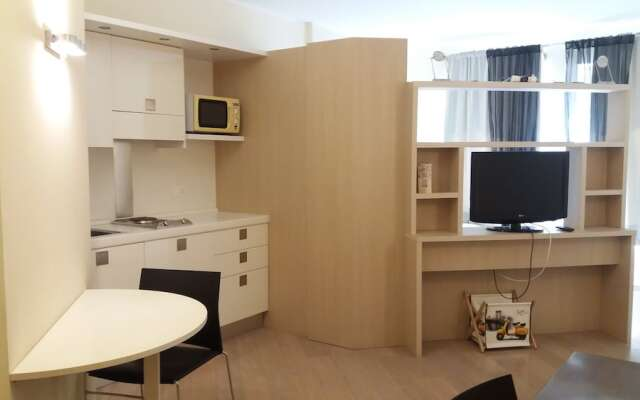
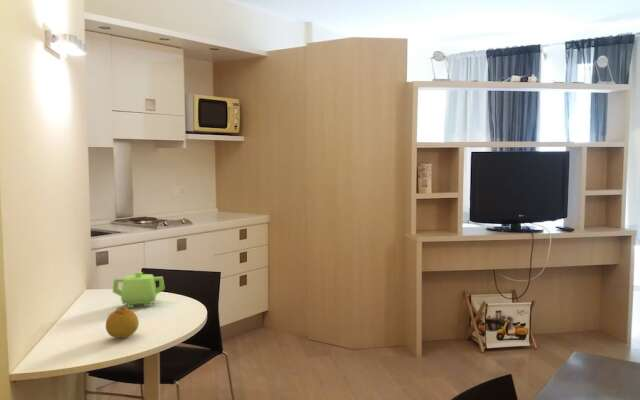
+ fruit (122, 322)
+ teapot (139, 287)
